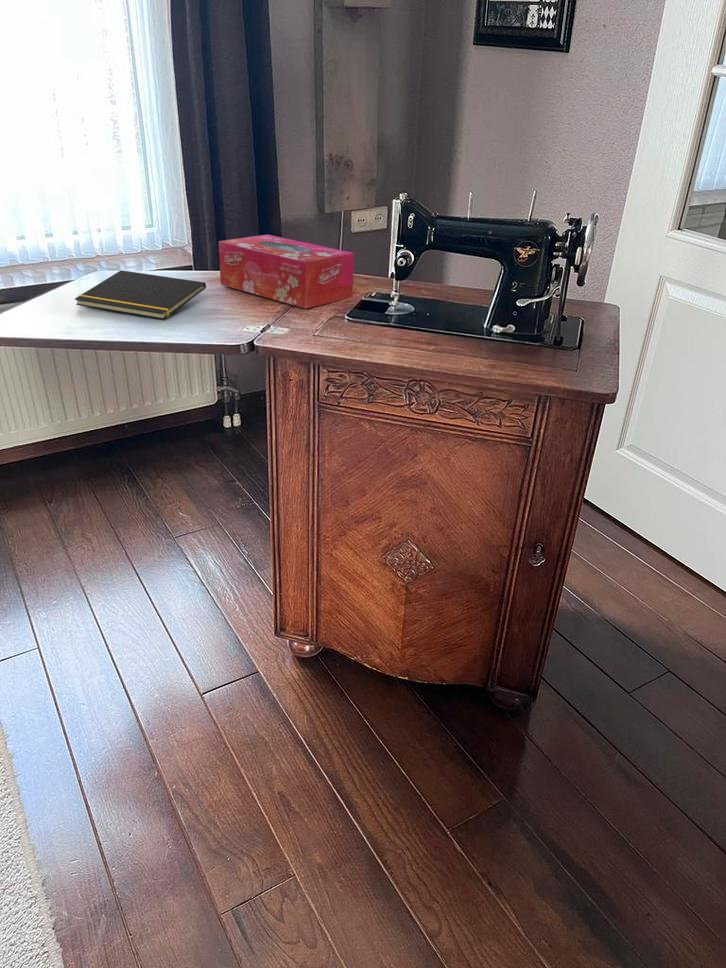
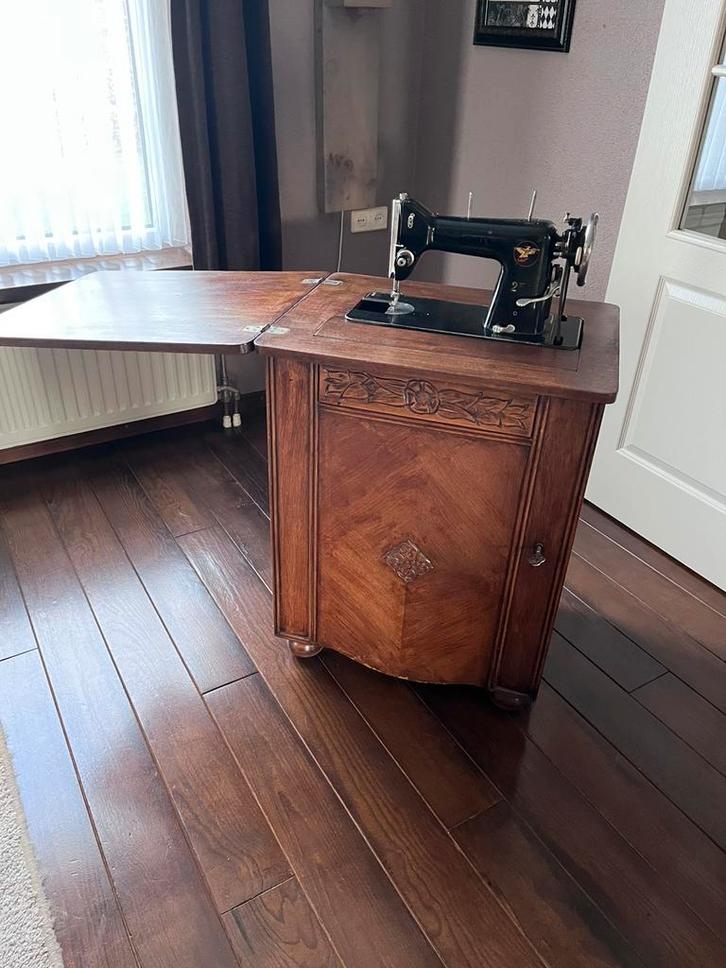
- tissue box (285, 269)
- notepad (141, 293)
